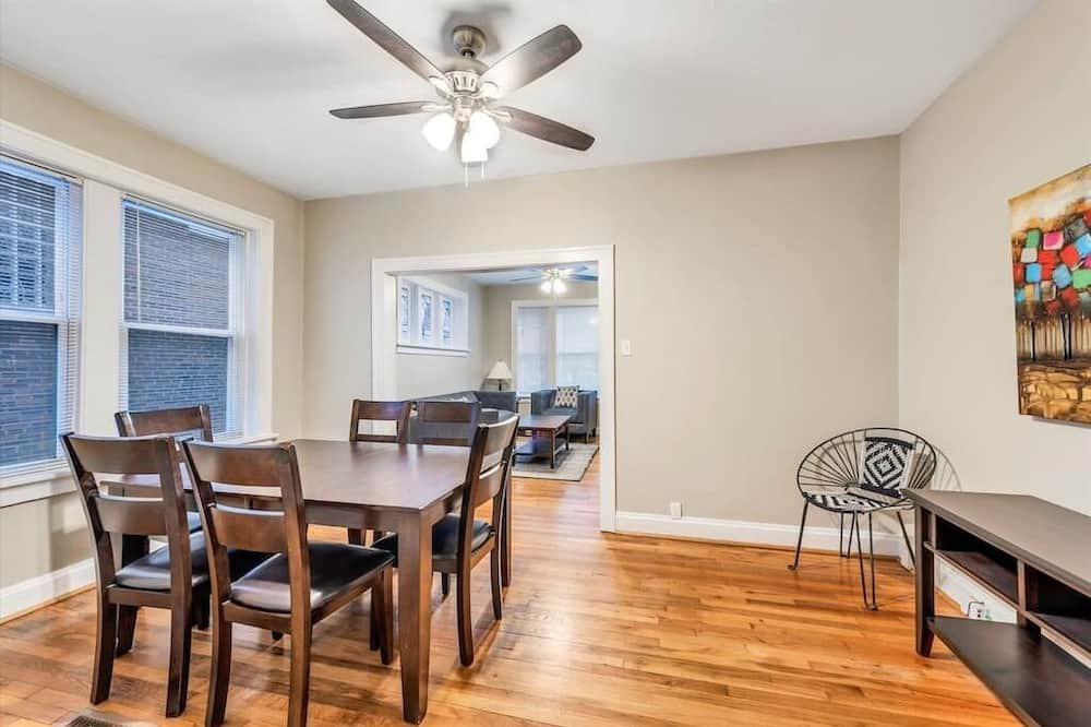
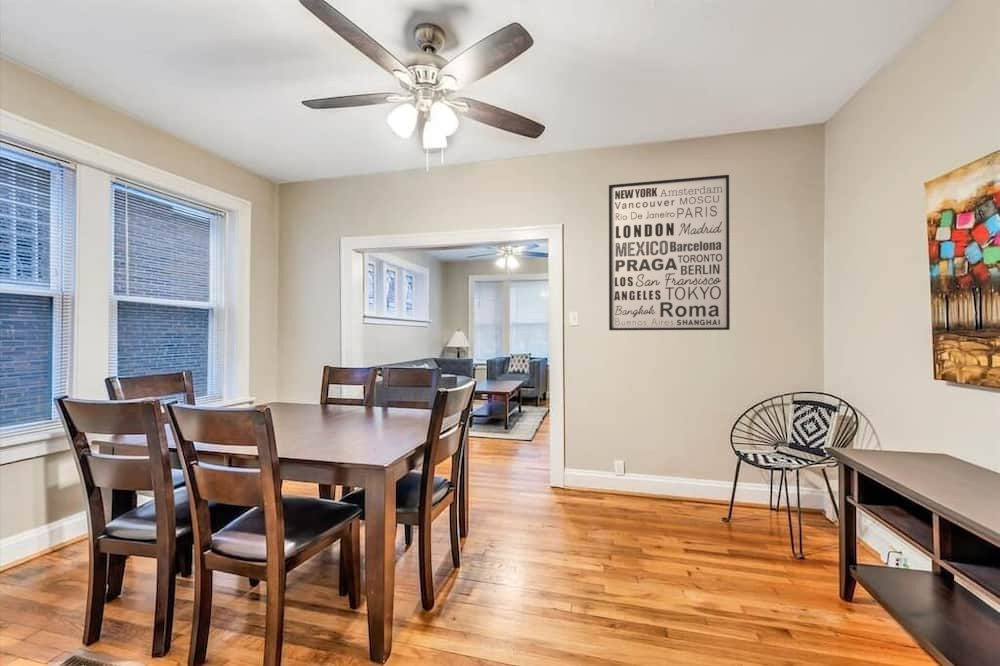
+ wall art (666, 255)
